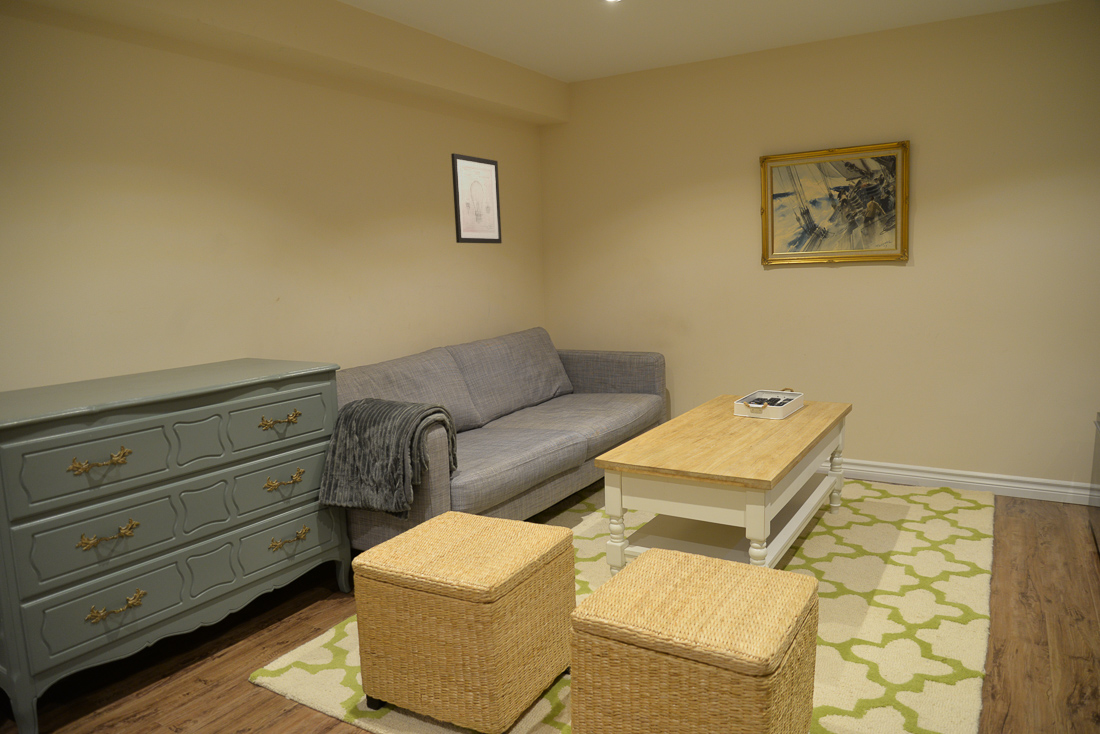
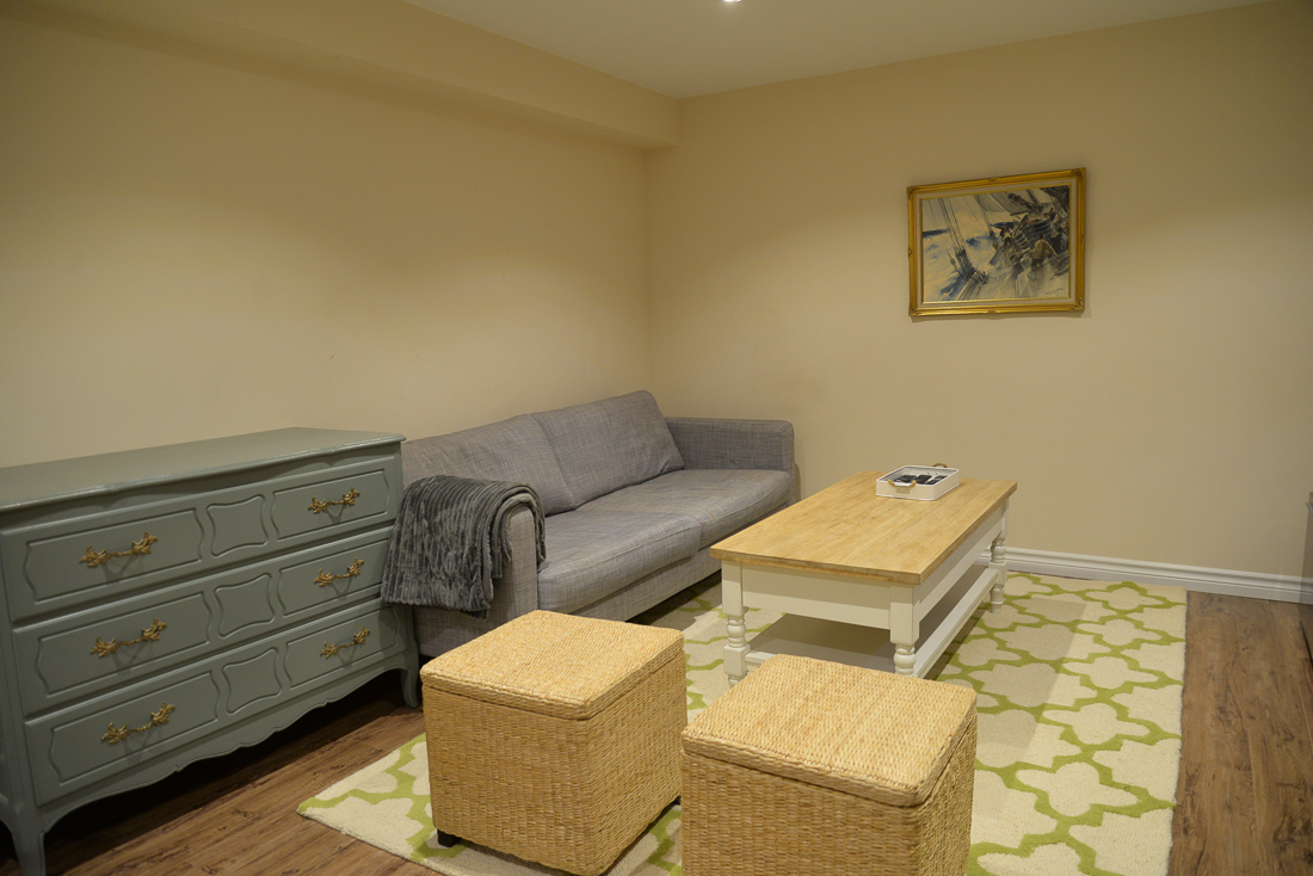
- wall art (477, 200)
